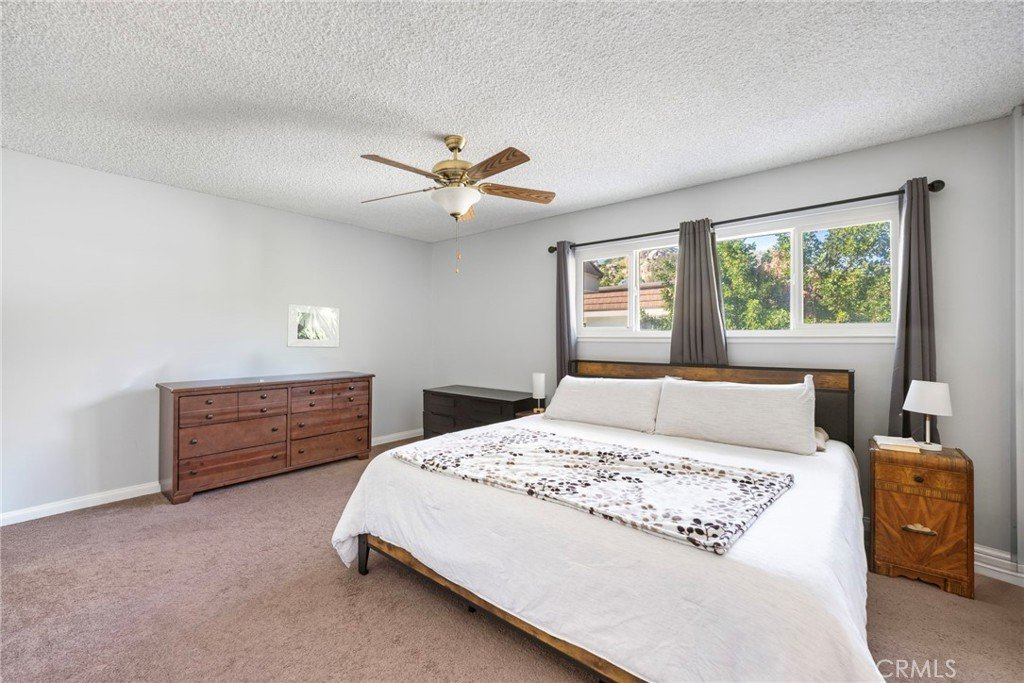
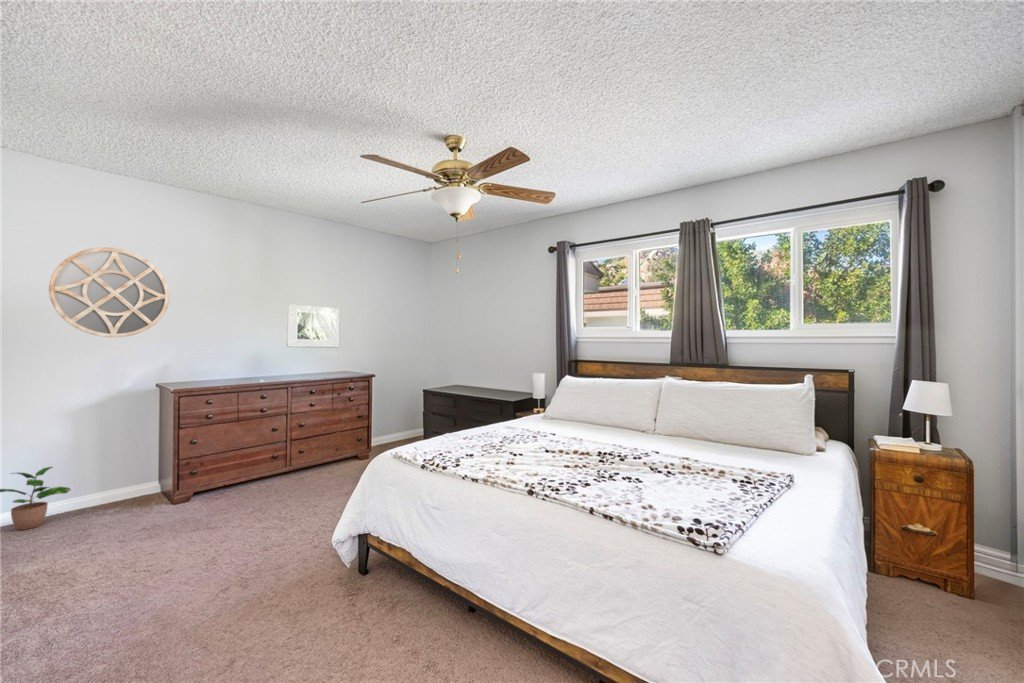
+ potted plant (31, 496)
+ home mirror (113, 292)
